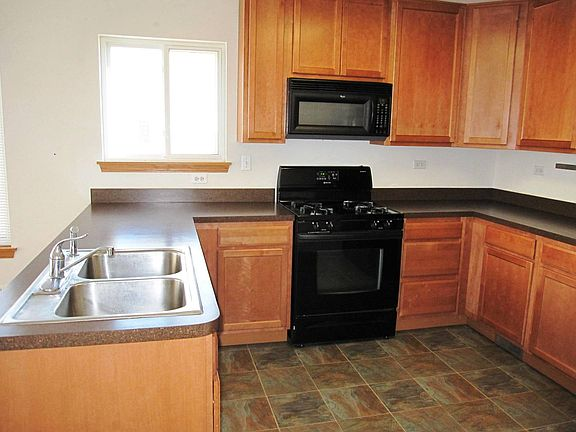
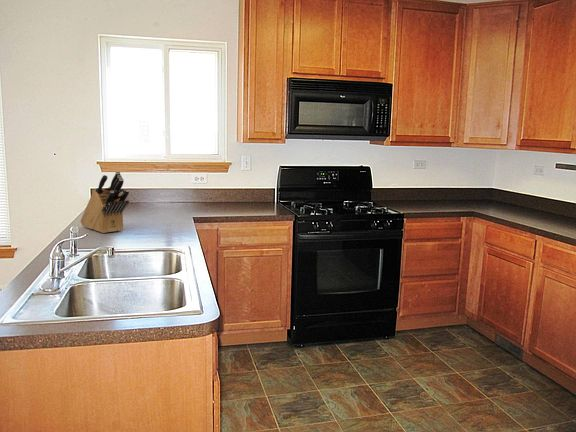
+ knife block (104, 200)
